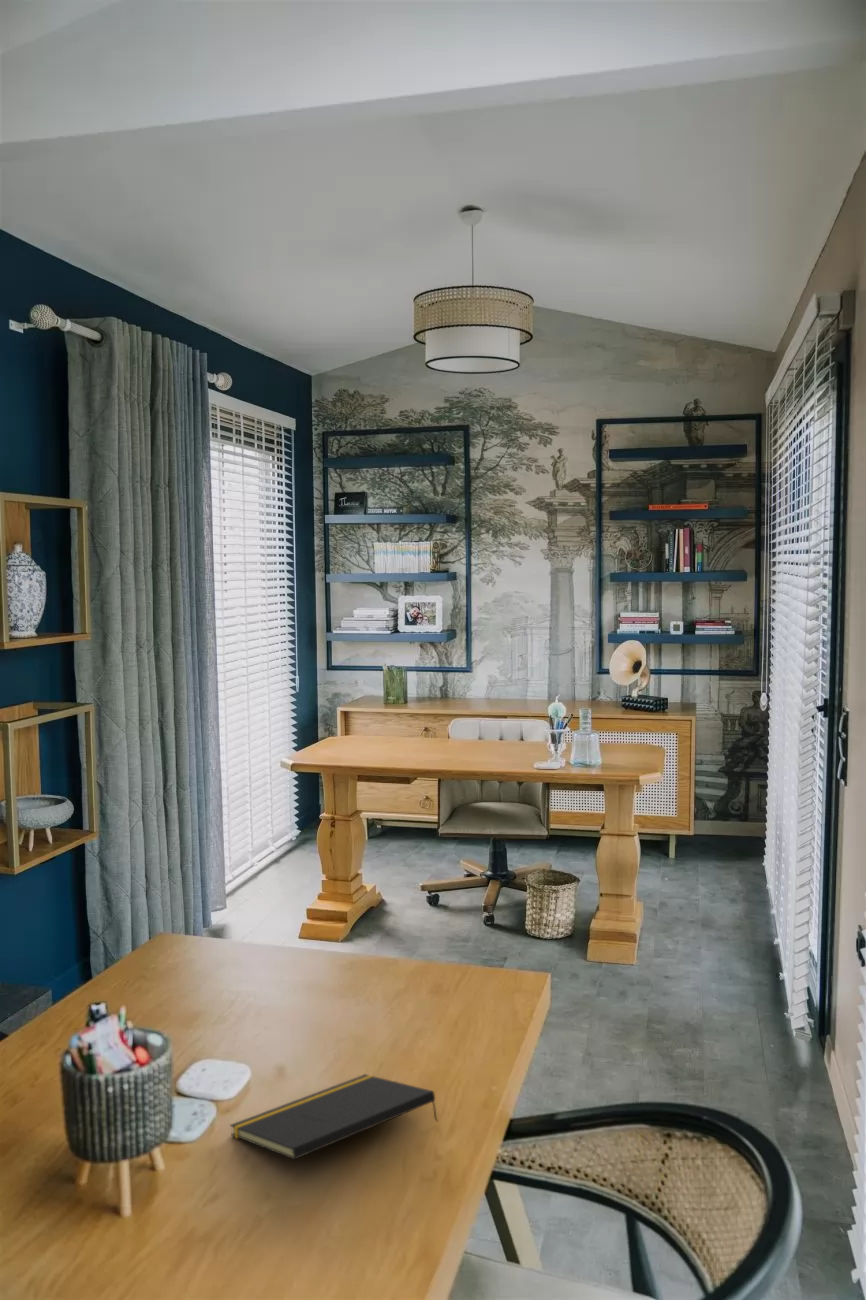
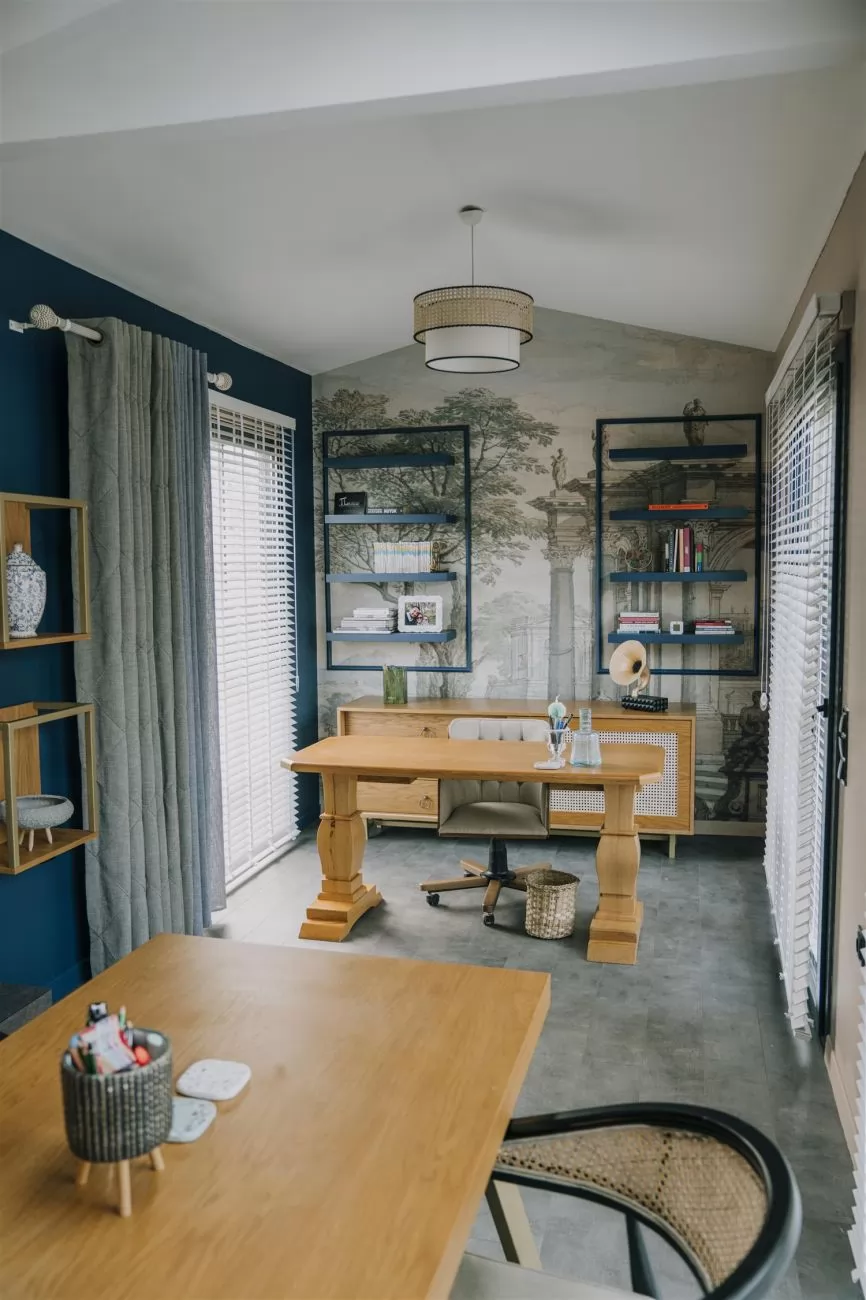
- notepad (333, 1113)
